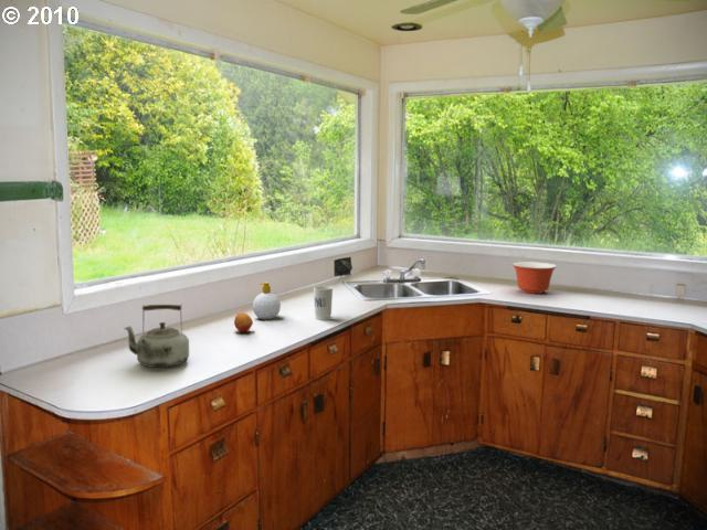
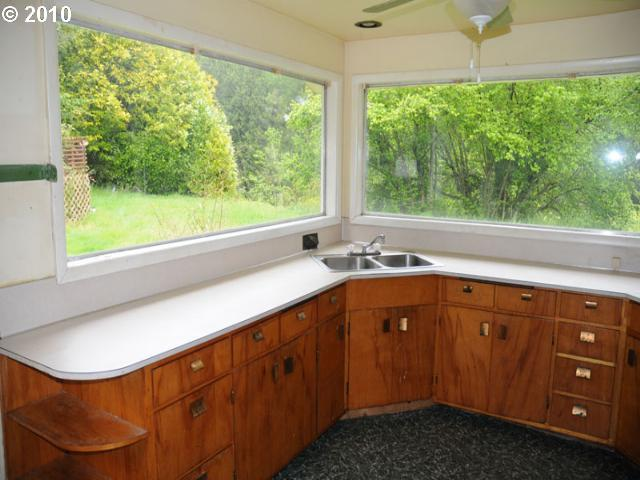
- soap bottle (266, 300)
- fruit (243, 321)
- kettle (156, 333)
- mixing bowl (534, 278)
- cup (323, 303)
